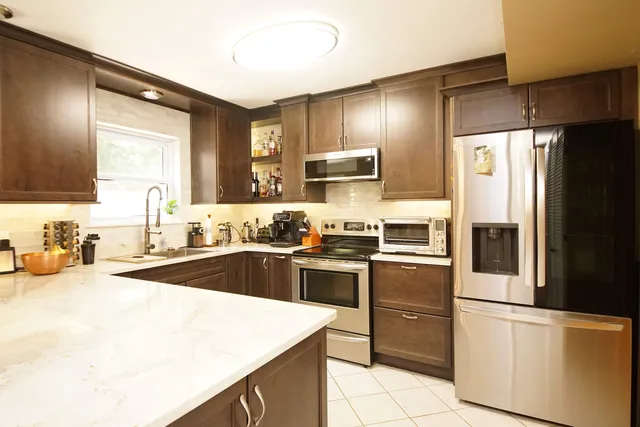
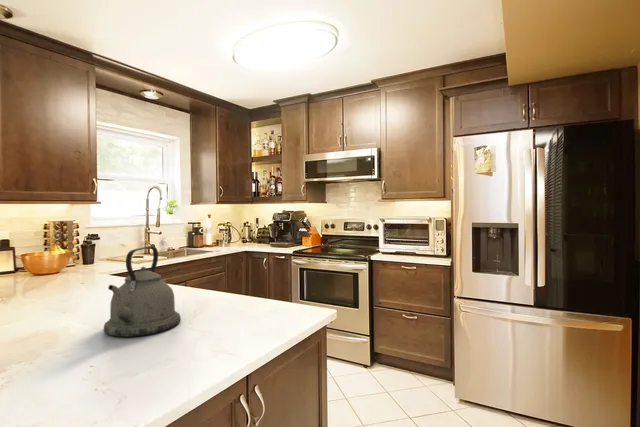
+ kettle (143, 287)
